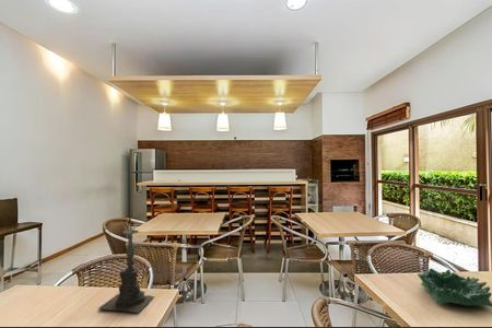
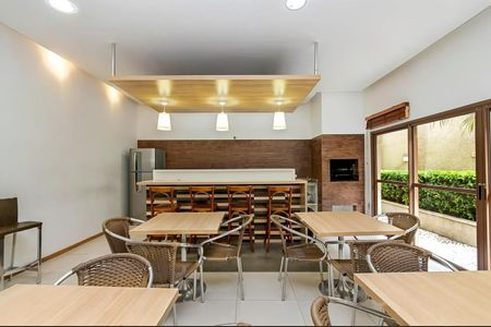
- decorative bowl (453, 288)
- candle holder (129, 259)
